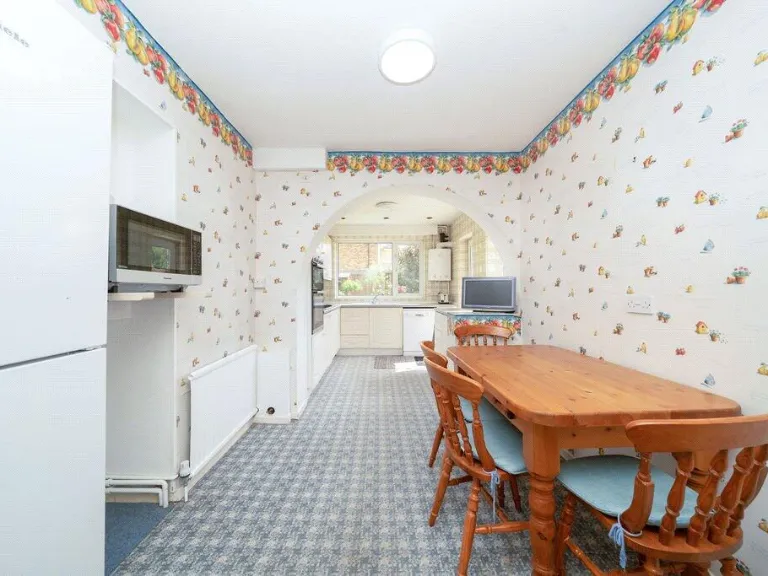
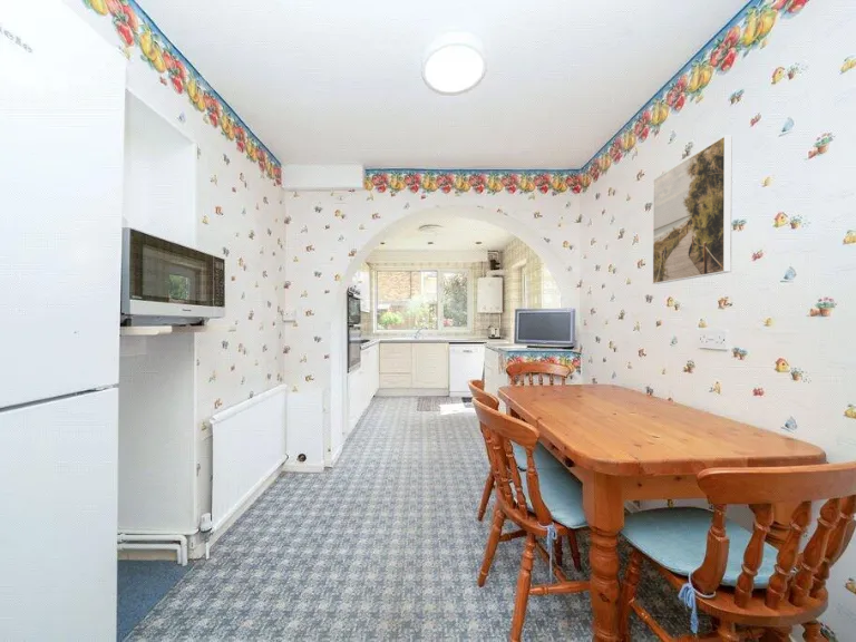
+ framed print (687, 220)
